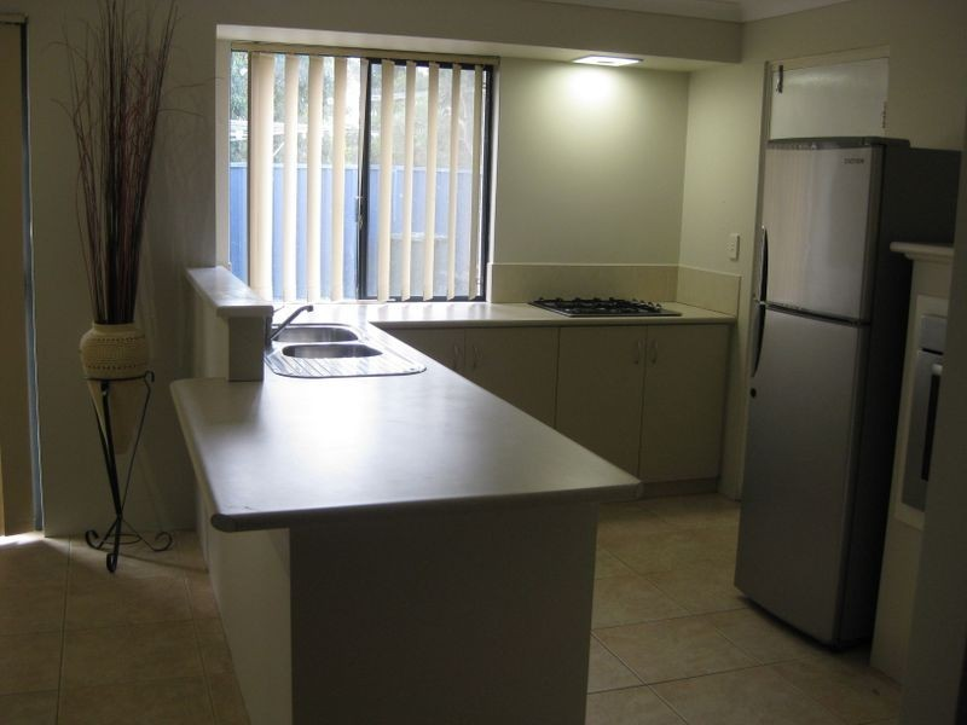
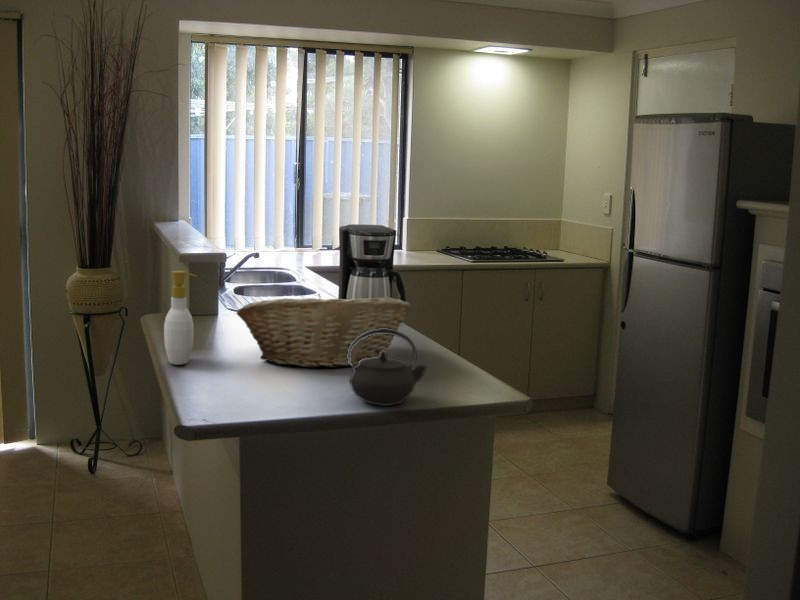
+ soap bottle (180, 316)
+ fruit basket (324, 324)
+ coffee maker (372, 271)
+ kettle (387, 364)
